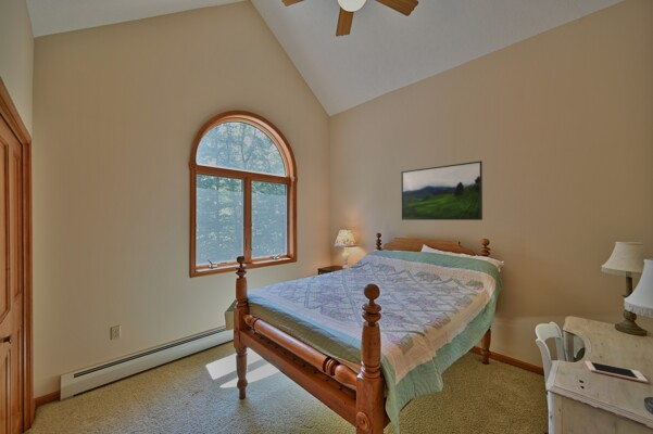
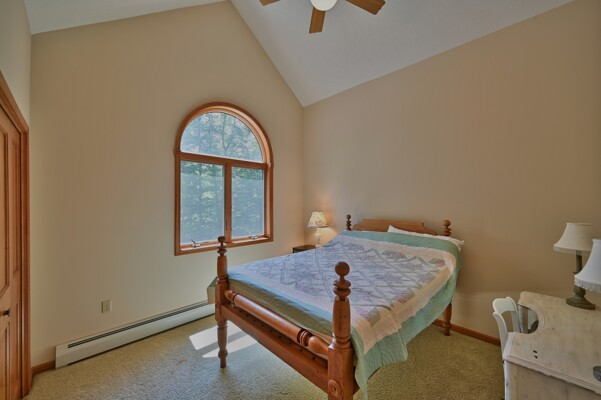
- cell phone (614, 371)
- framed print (437, 193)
